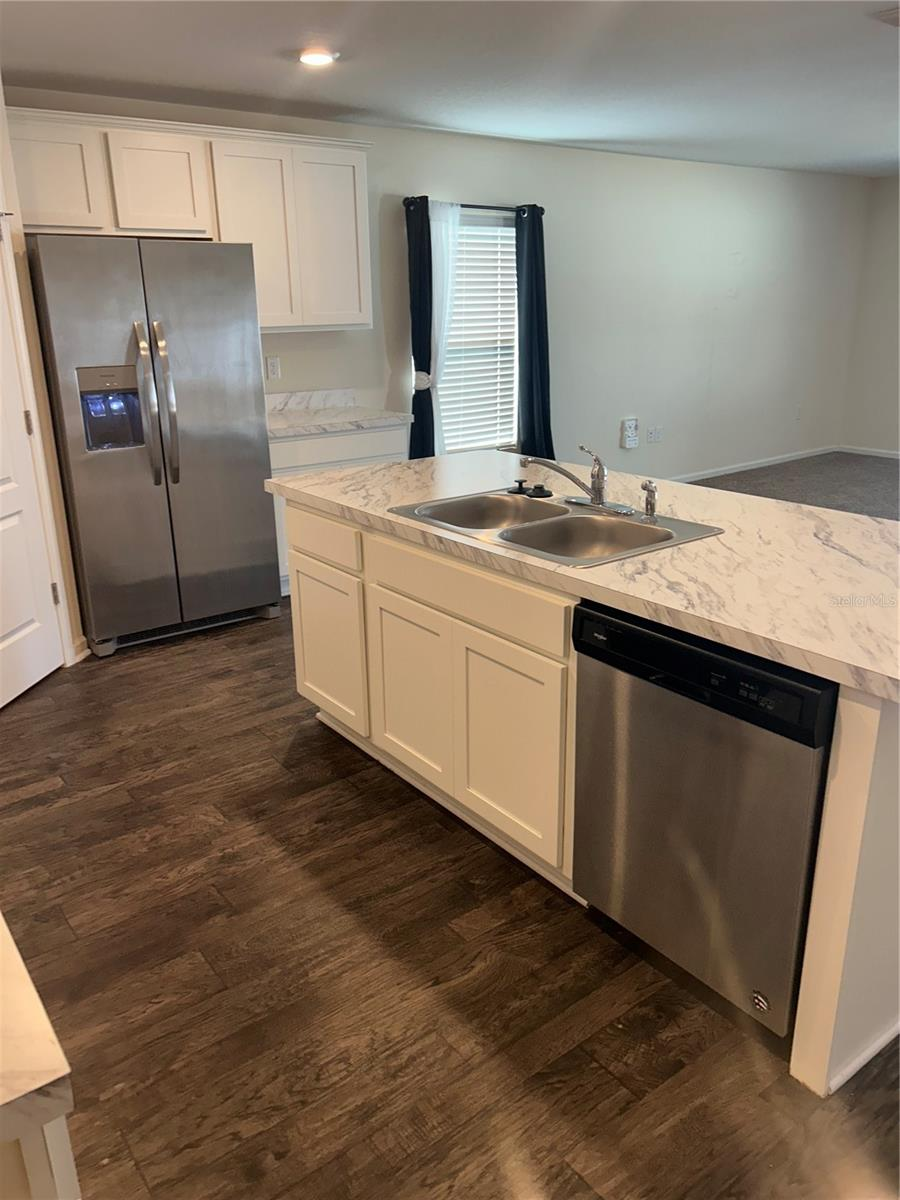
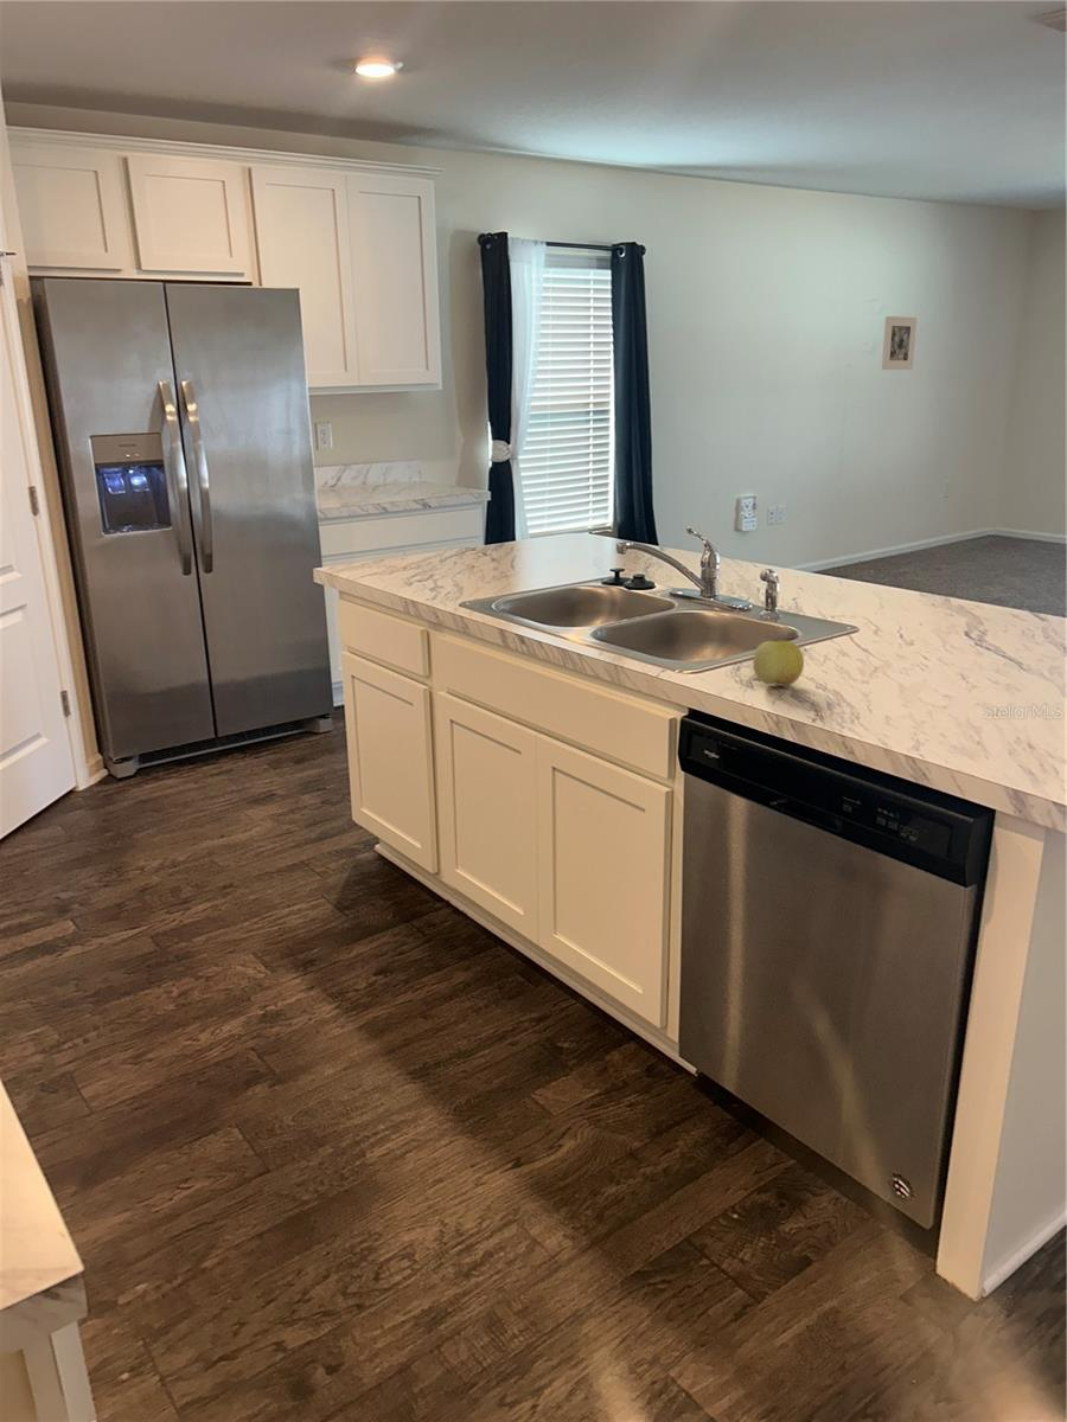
+ apple (778, 662)
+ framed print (899, 342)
